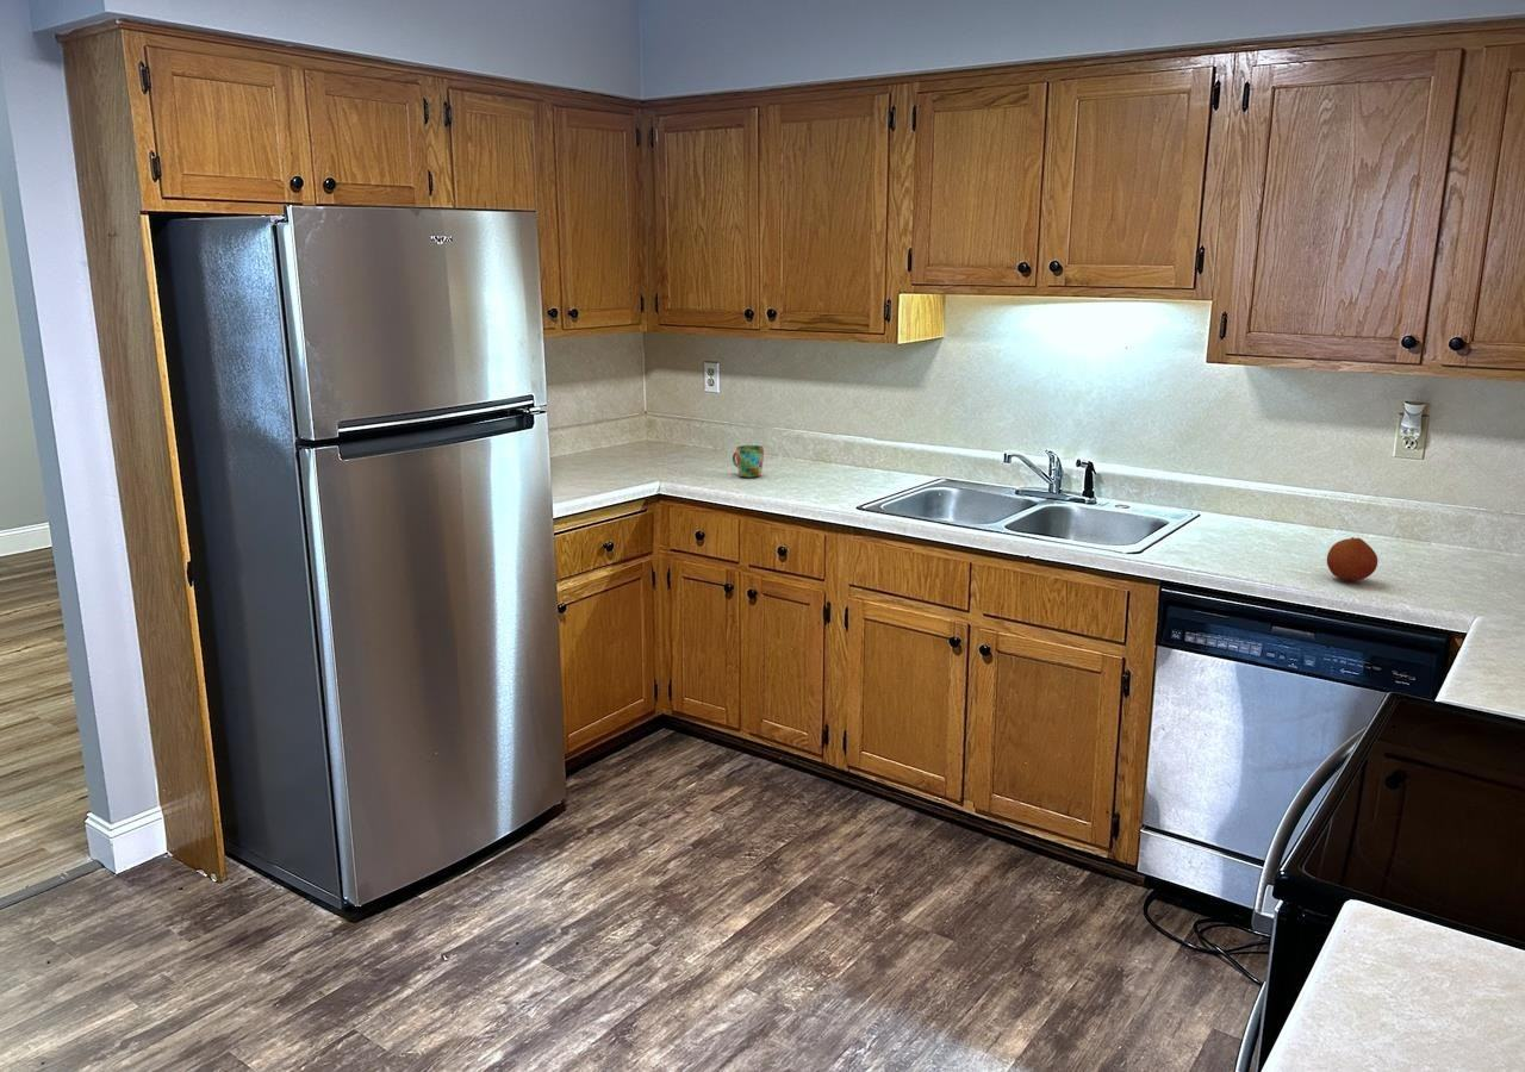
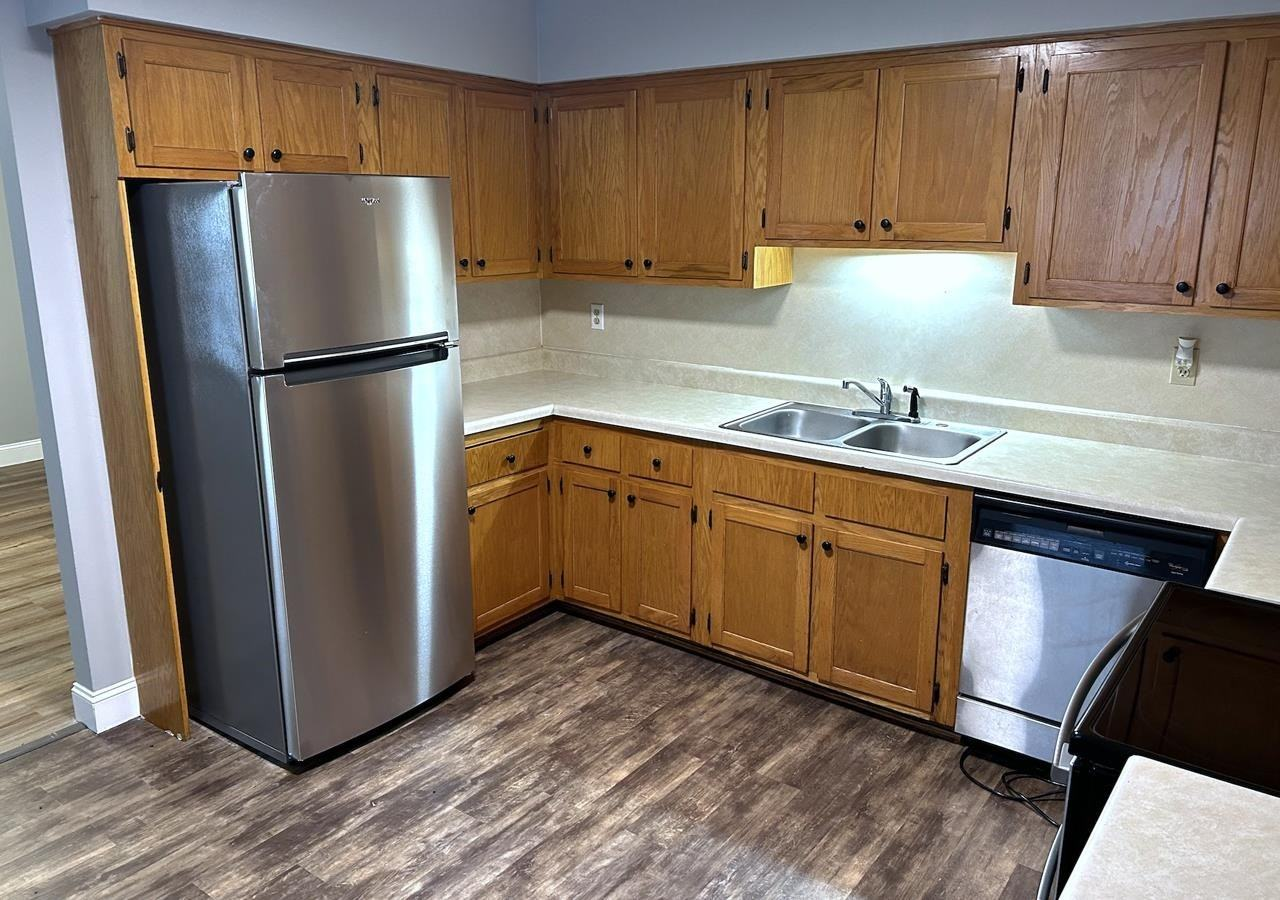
- fruit (1351, 559)
- mug (746, 461)
